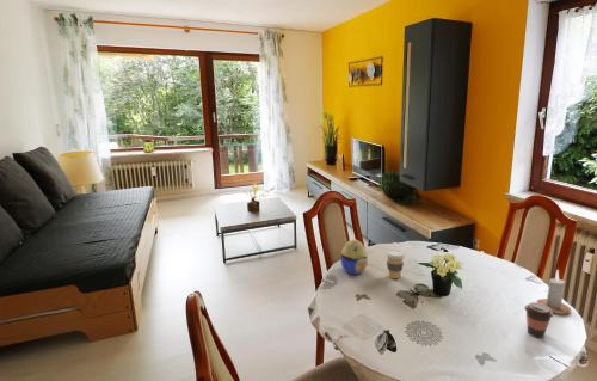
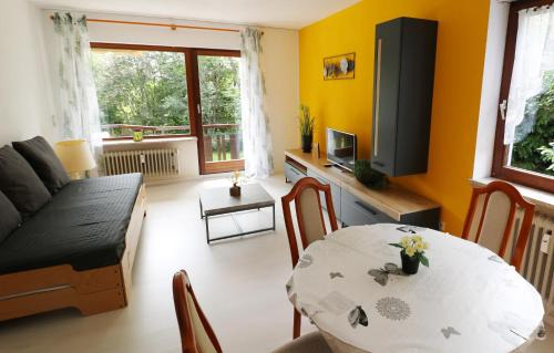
- candle (555, 288)
- coffee cup (537, 320)
- coffee cup (394, 264)
- decorative egg (353, 254)
